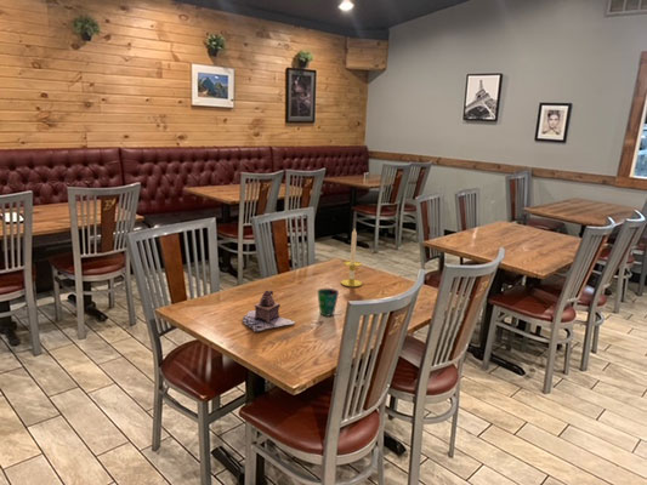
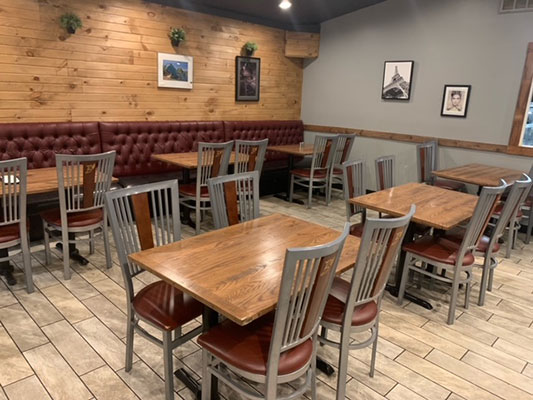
- cup (328, 301)
- candle (352, 255)
- teapot (265, 306)
